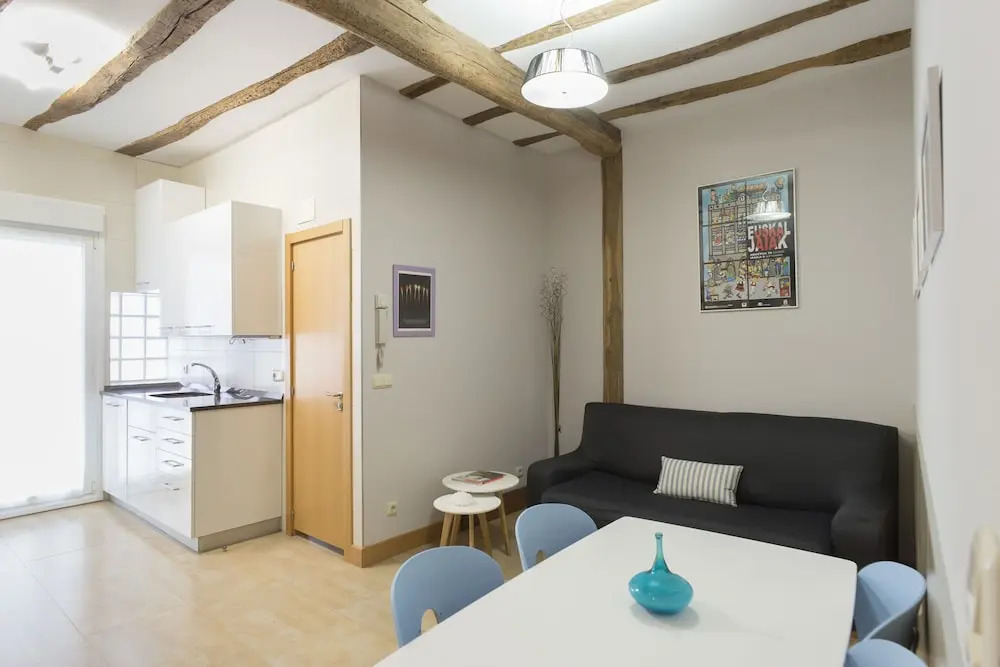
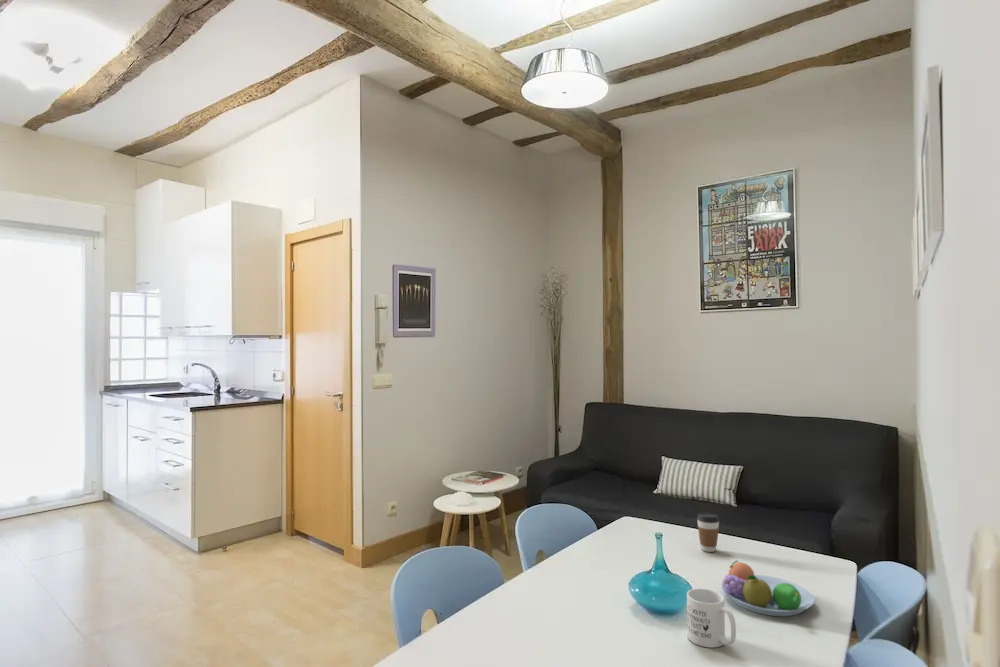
+ coffee cup (708, 532)
+ fruit bowl (767, 584)
+ mug (712, 620)
